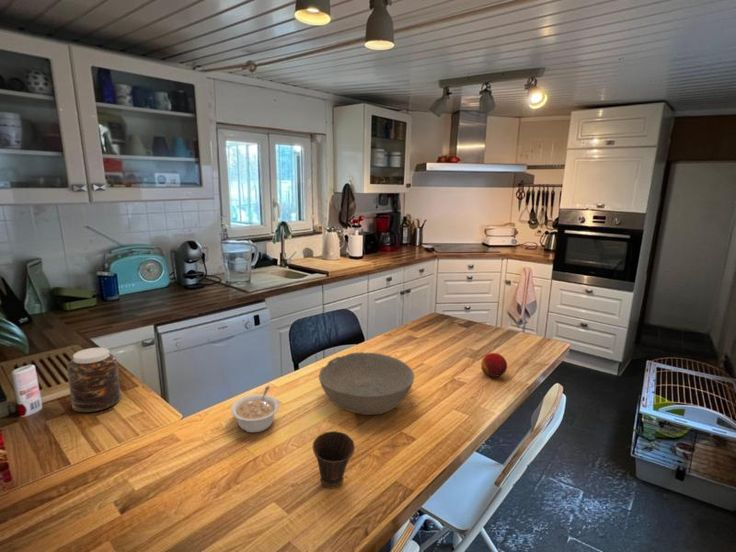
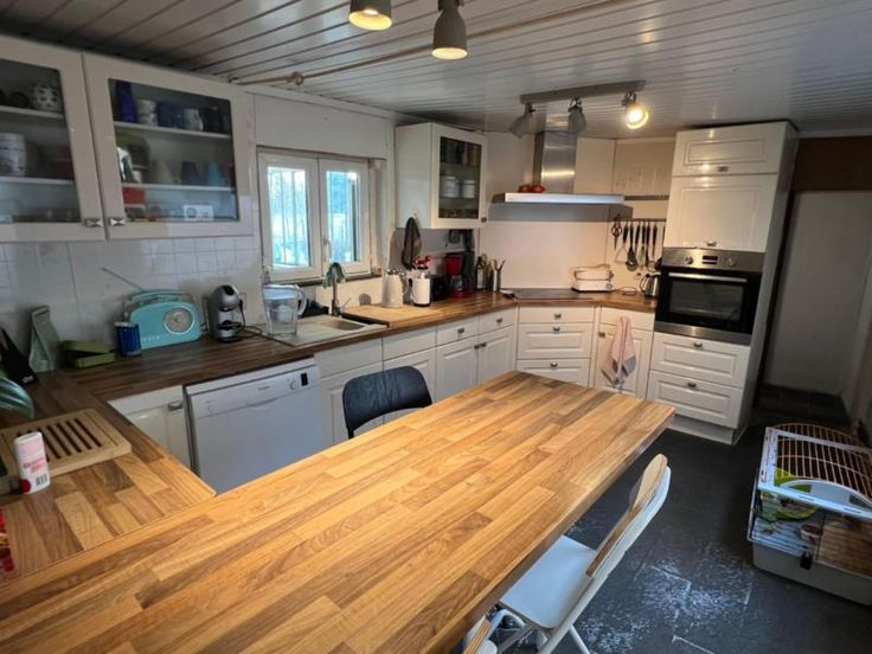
- jar (94, 377)
- bowl (366, 385)
- legume (255, 411)
- cup (333, 464)
- fruit (493, 364)
